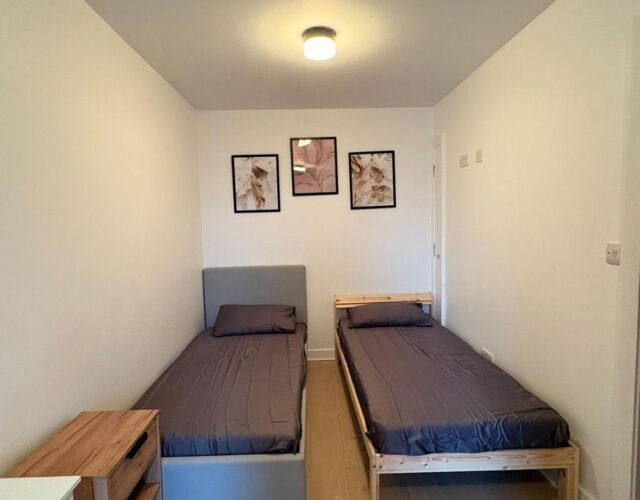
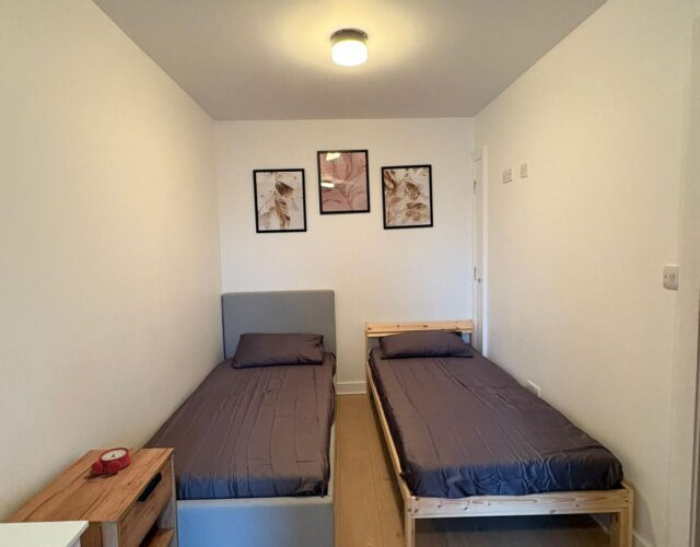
+ alarm clock (112, 462)
